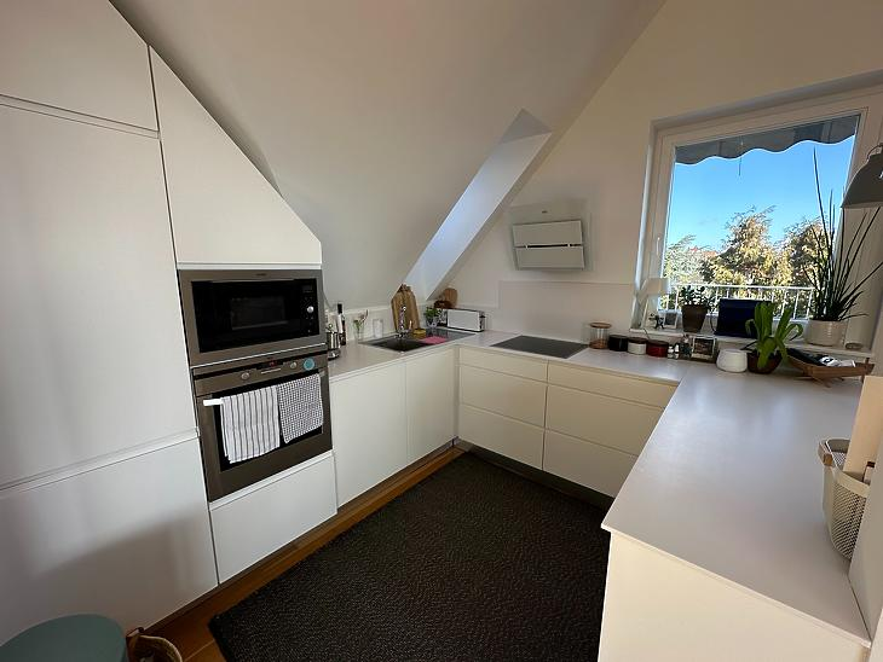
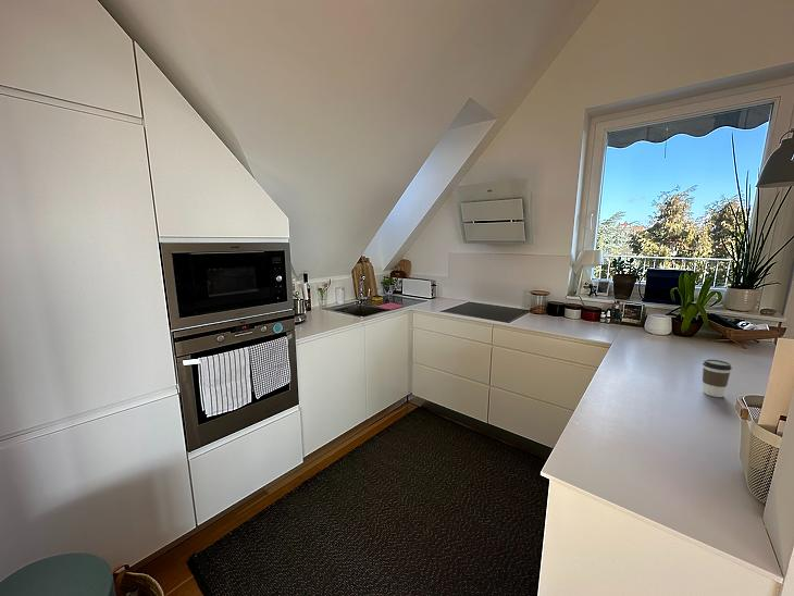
+ coffee cup (715, 377)
